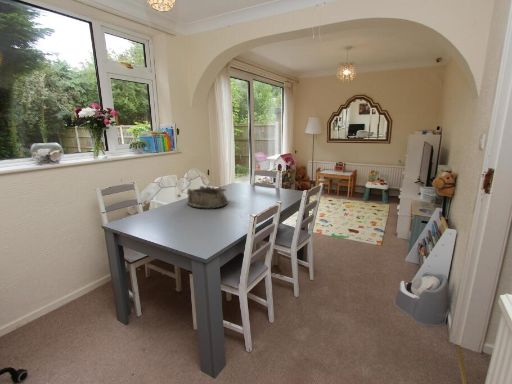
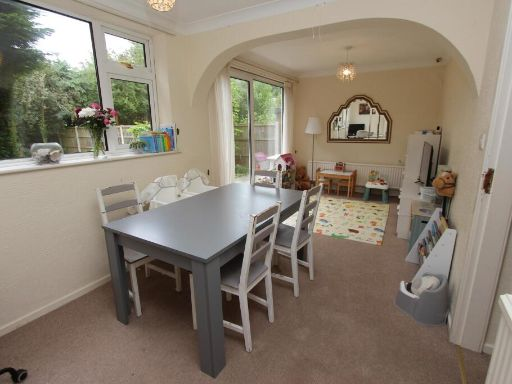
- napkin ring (207, 195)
